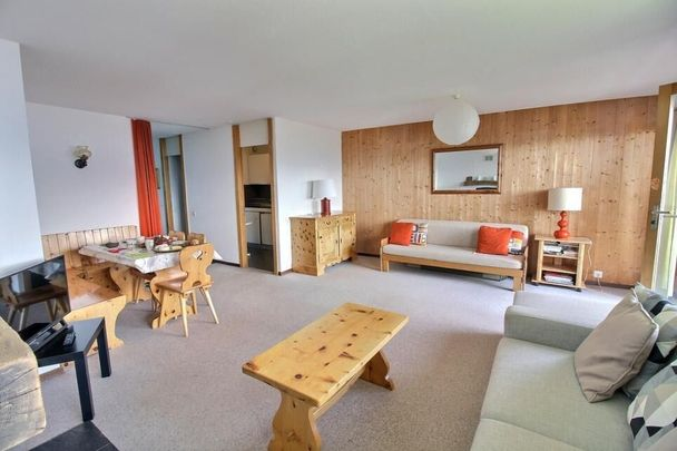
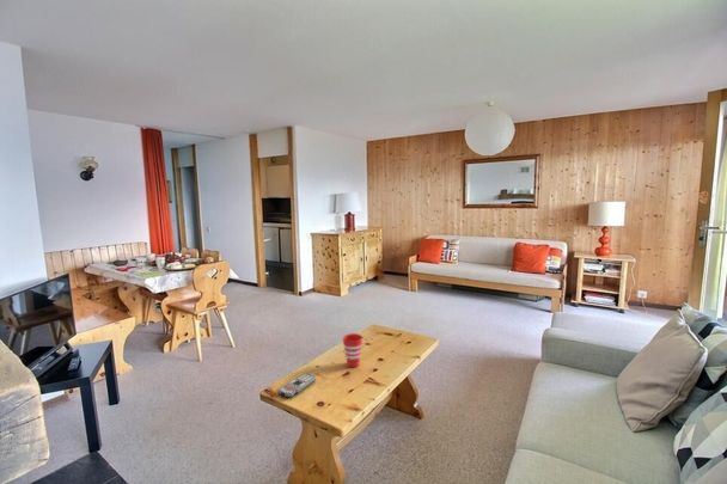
+ cup (353, 350)
+ remote control (298, 384)
